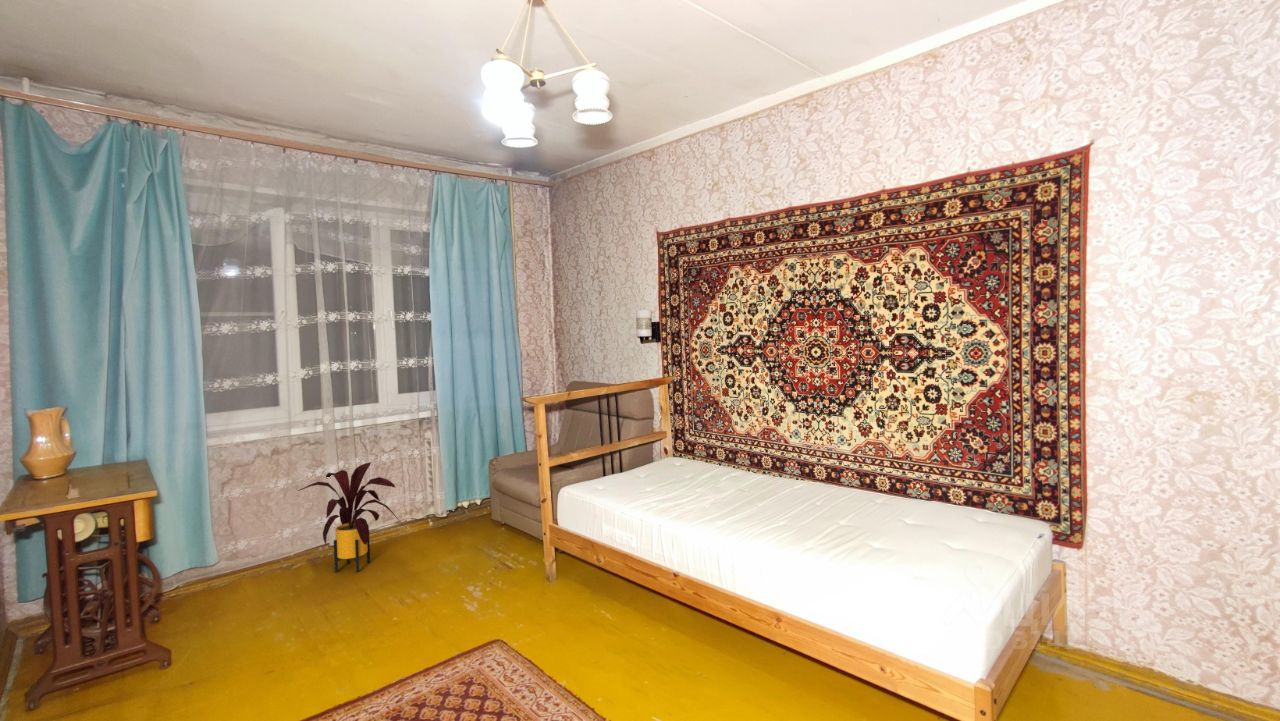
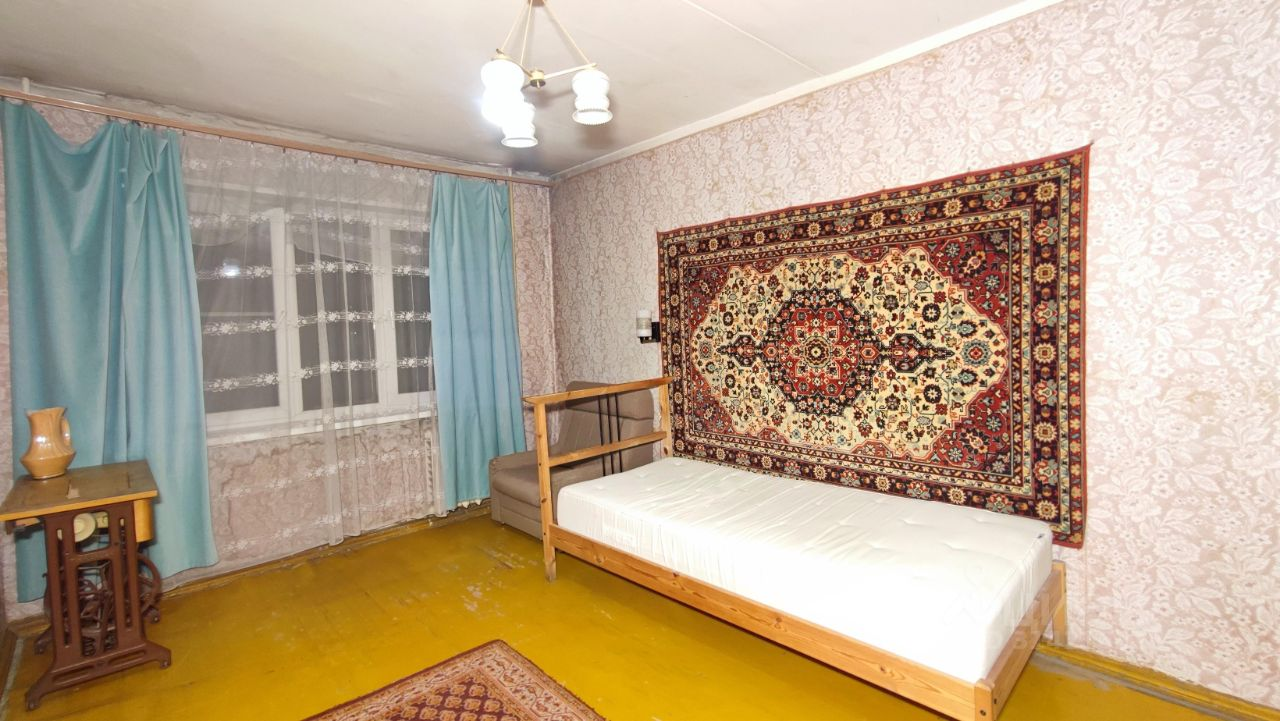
- house plant (347, 517)
